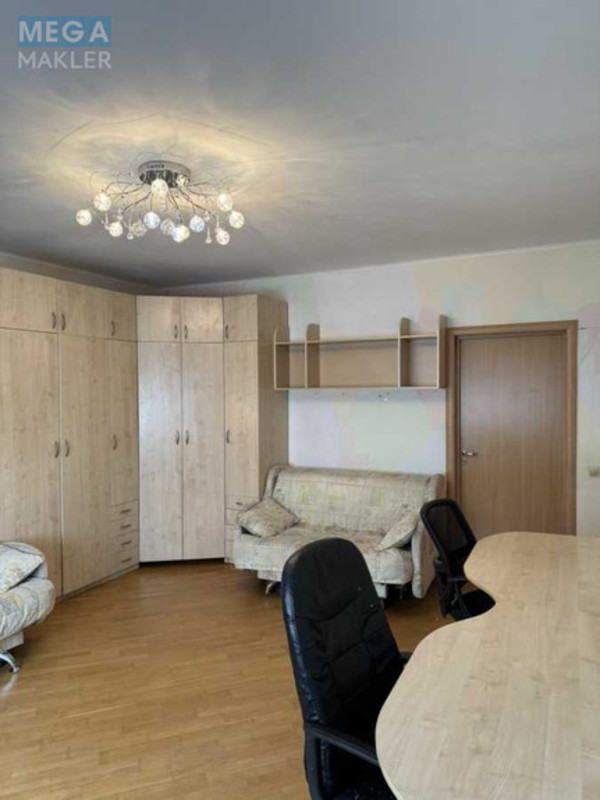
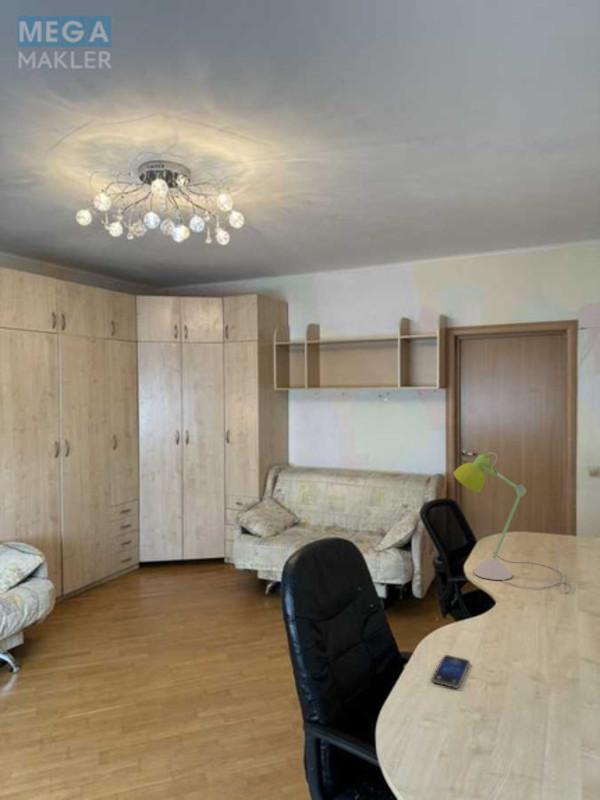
+ desk lamp (511, 510)
+ smartphone (451, 670)
